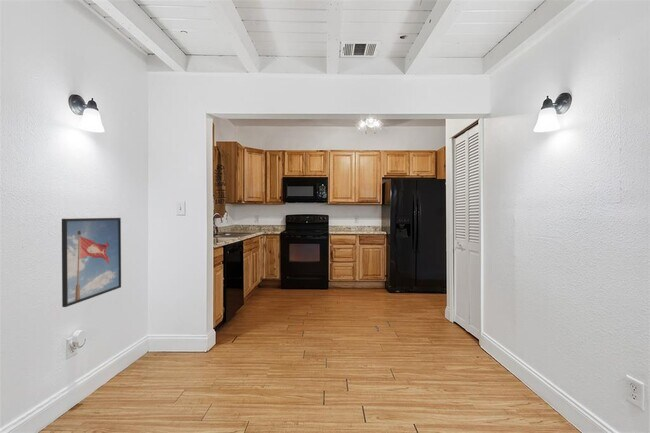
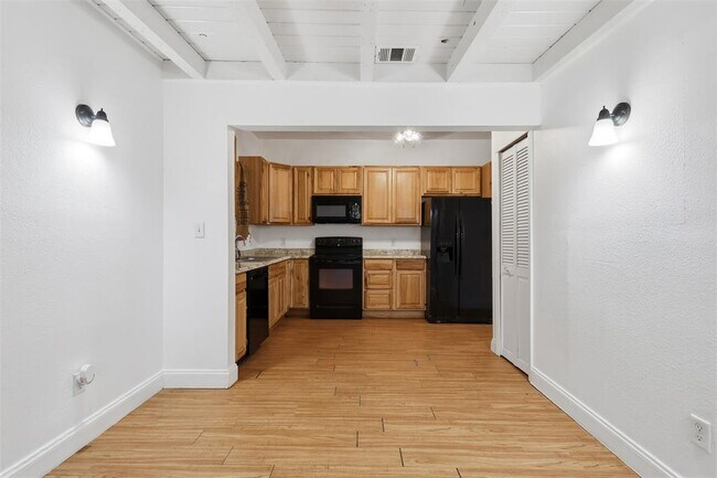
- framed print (94, 257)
